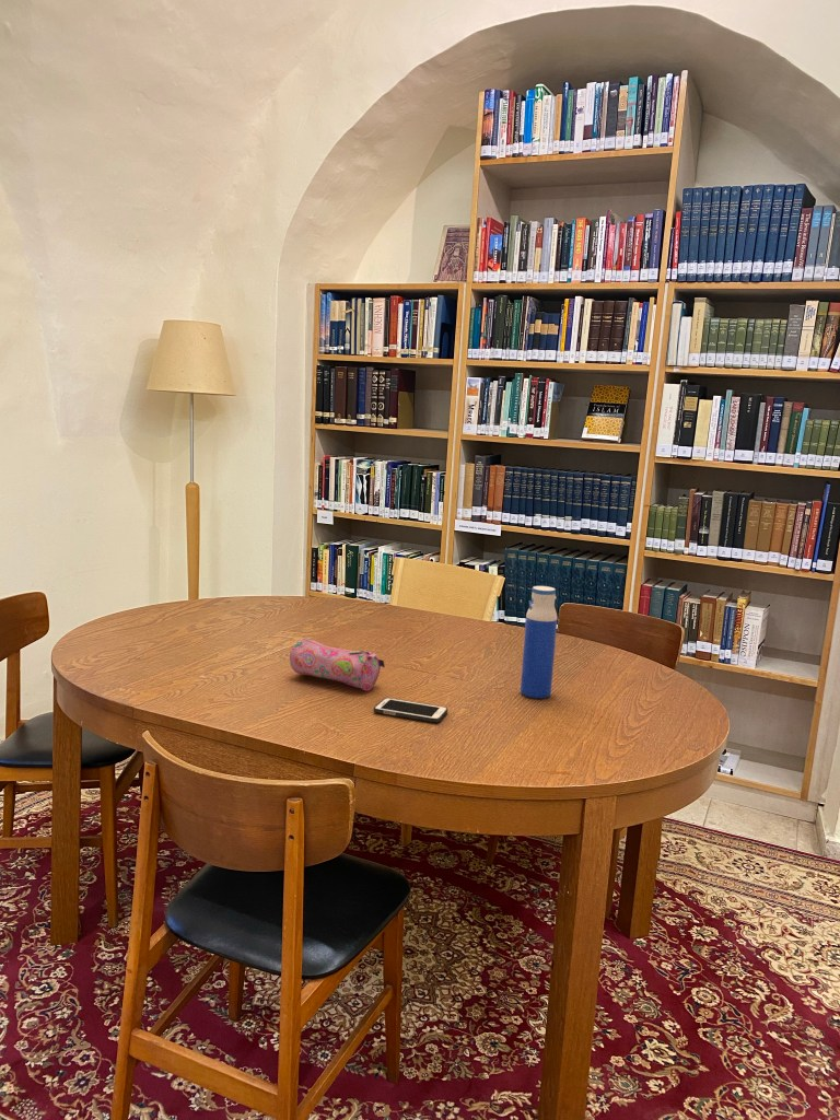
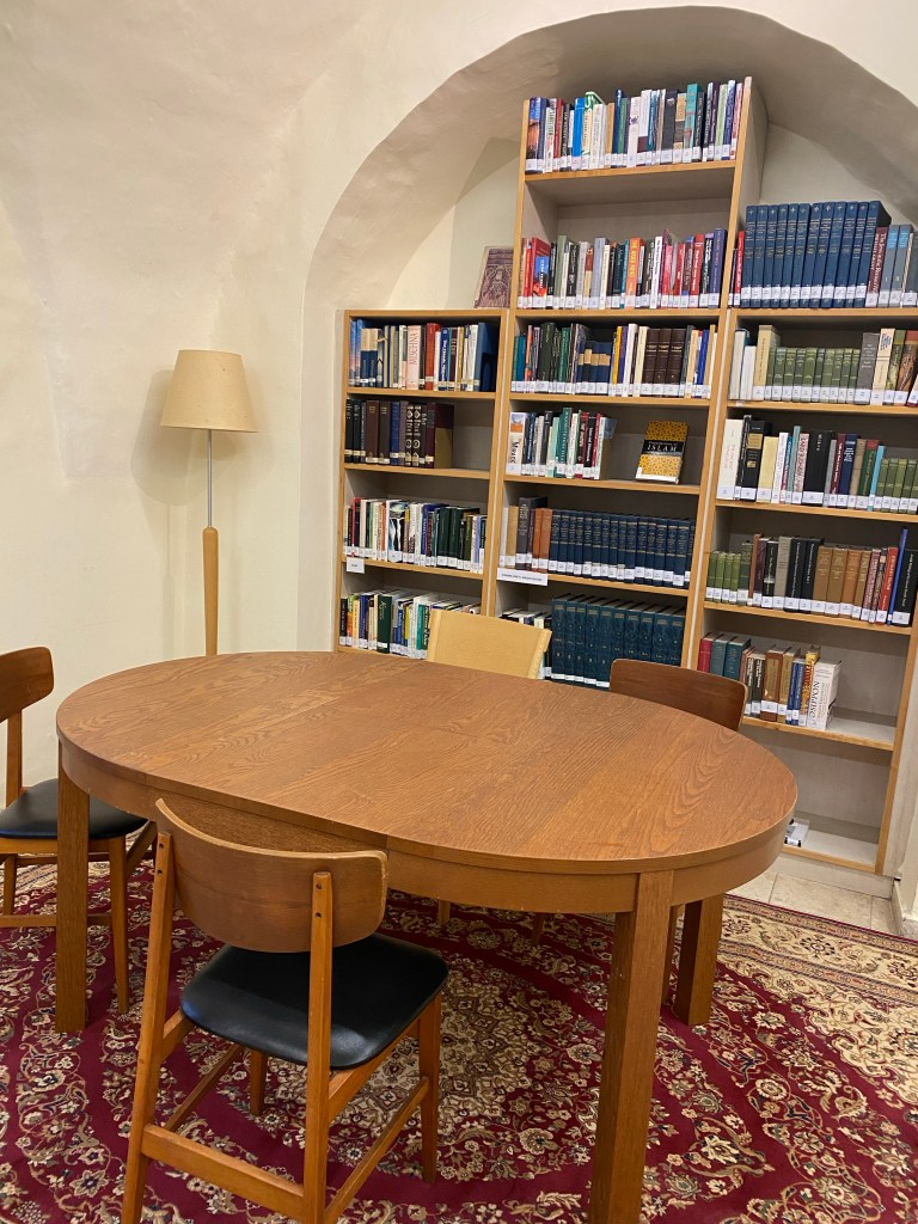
- pencil case (336, 663)
- cell phone (410, 710)
- water bottle (539, 641)
